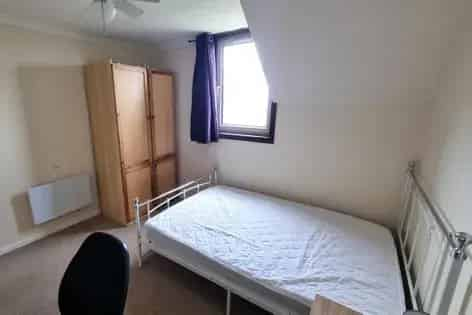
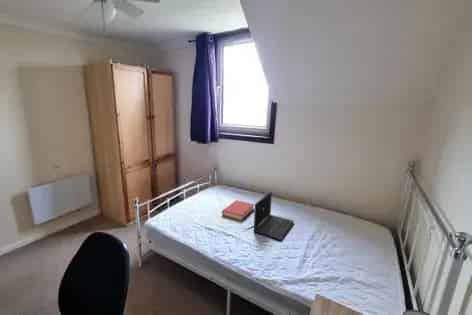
+ hardback book (238, 209)
+ laptop (273, 215)
